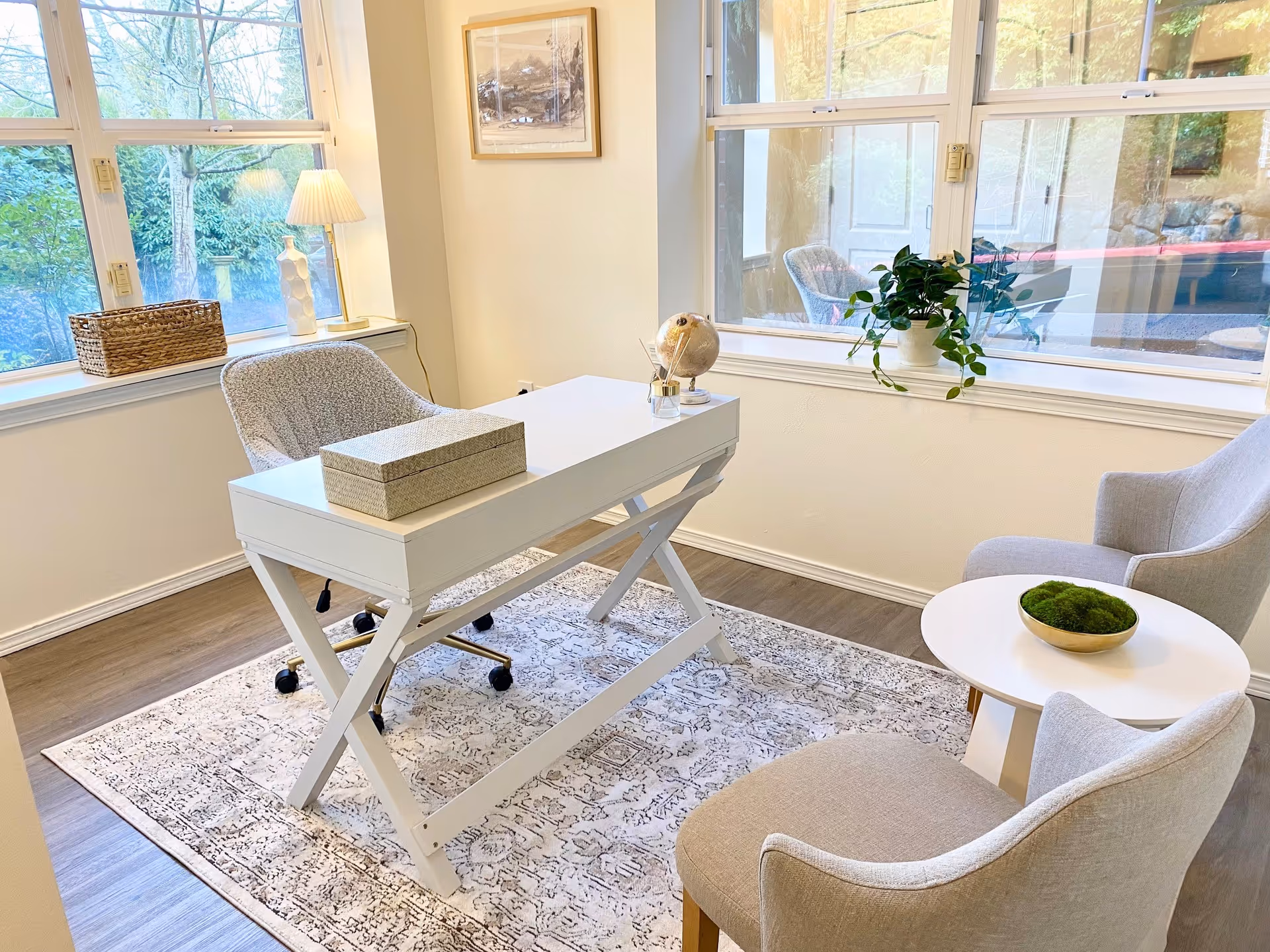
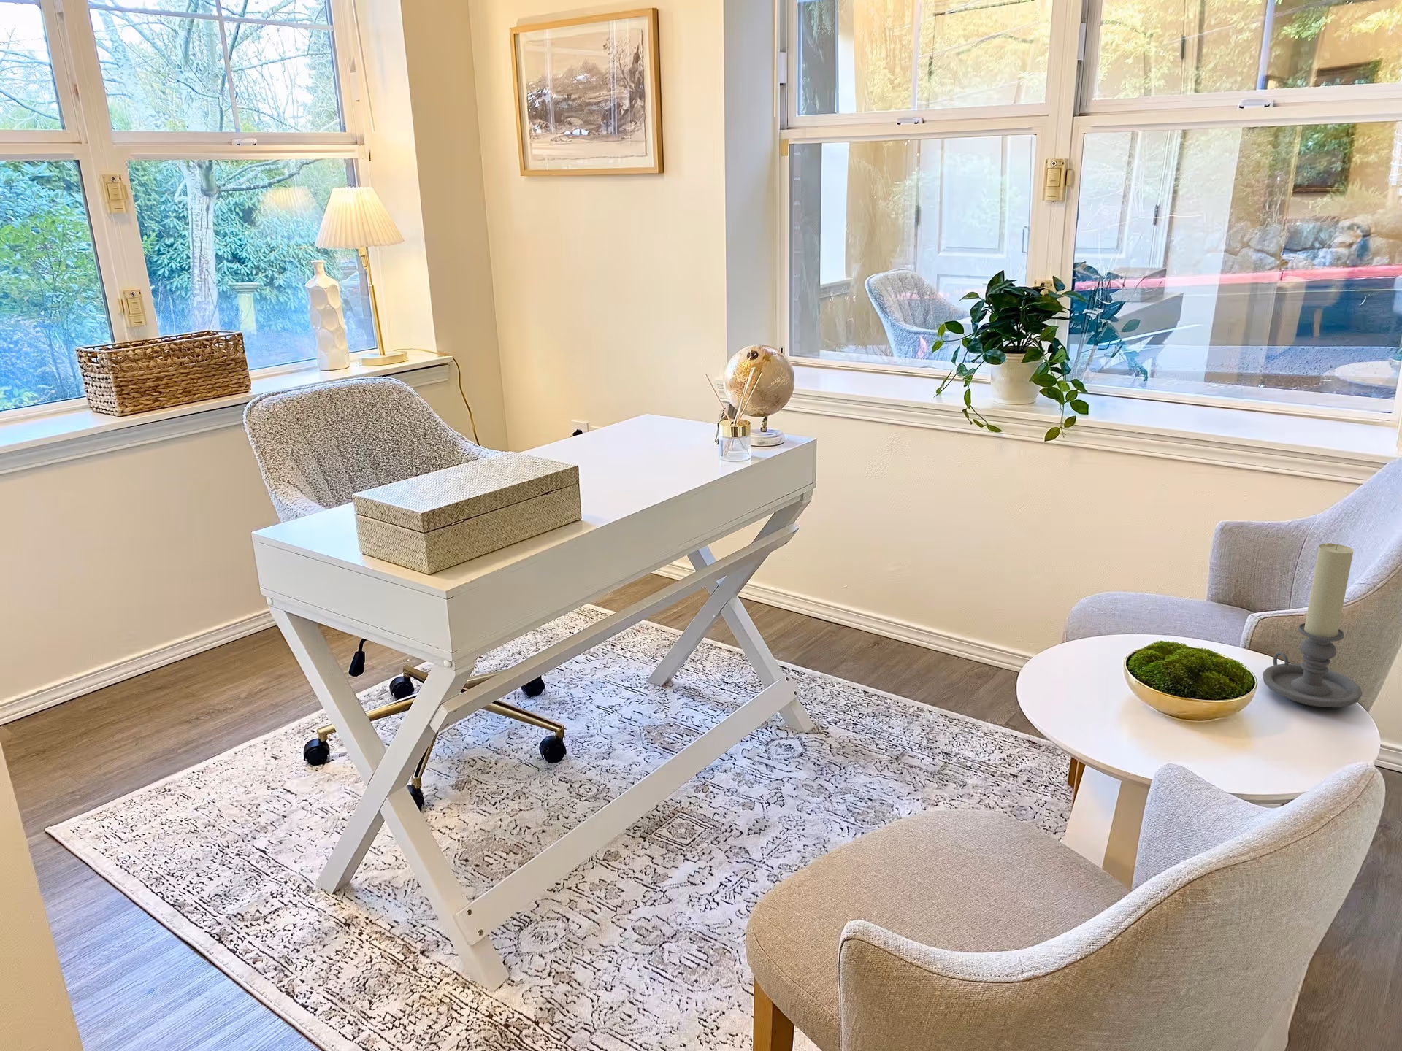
+ candle holder (1317, 617)
